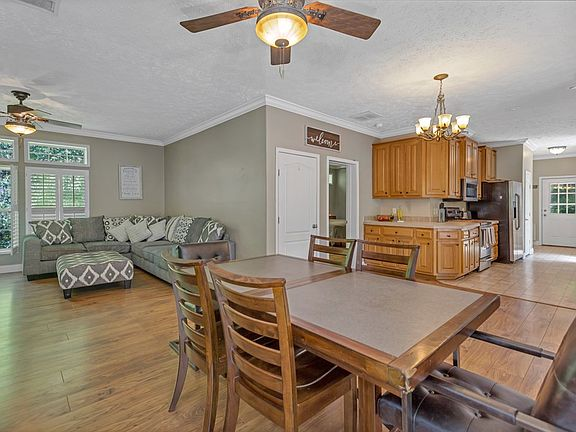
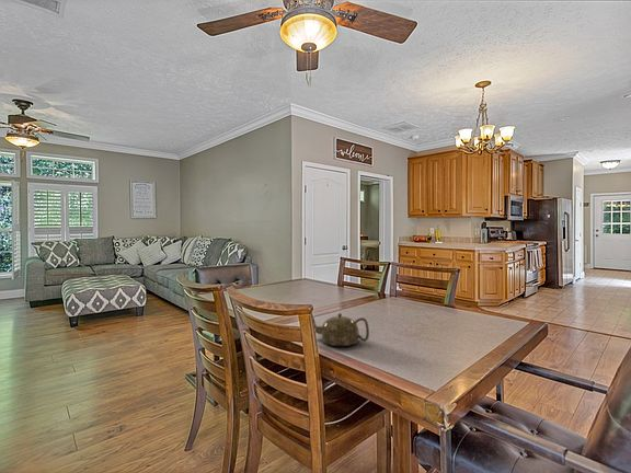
+ teapot (336, 326)
